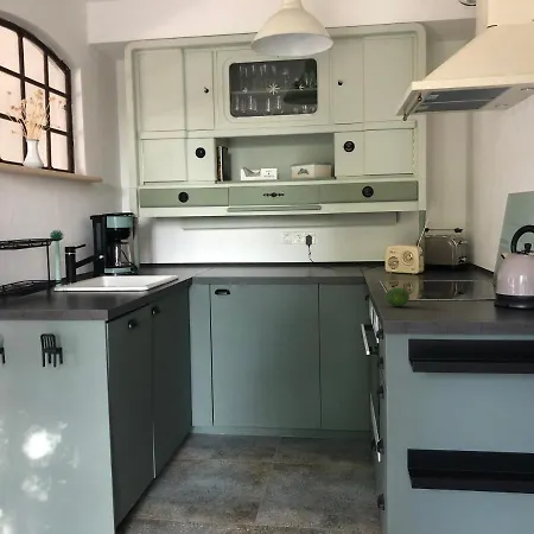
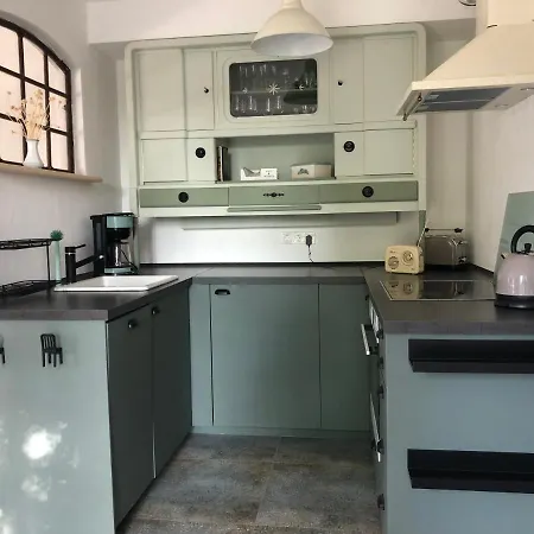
- fruit (396, 297)
